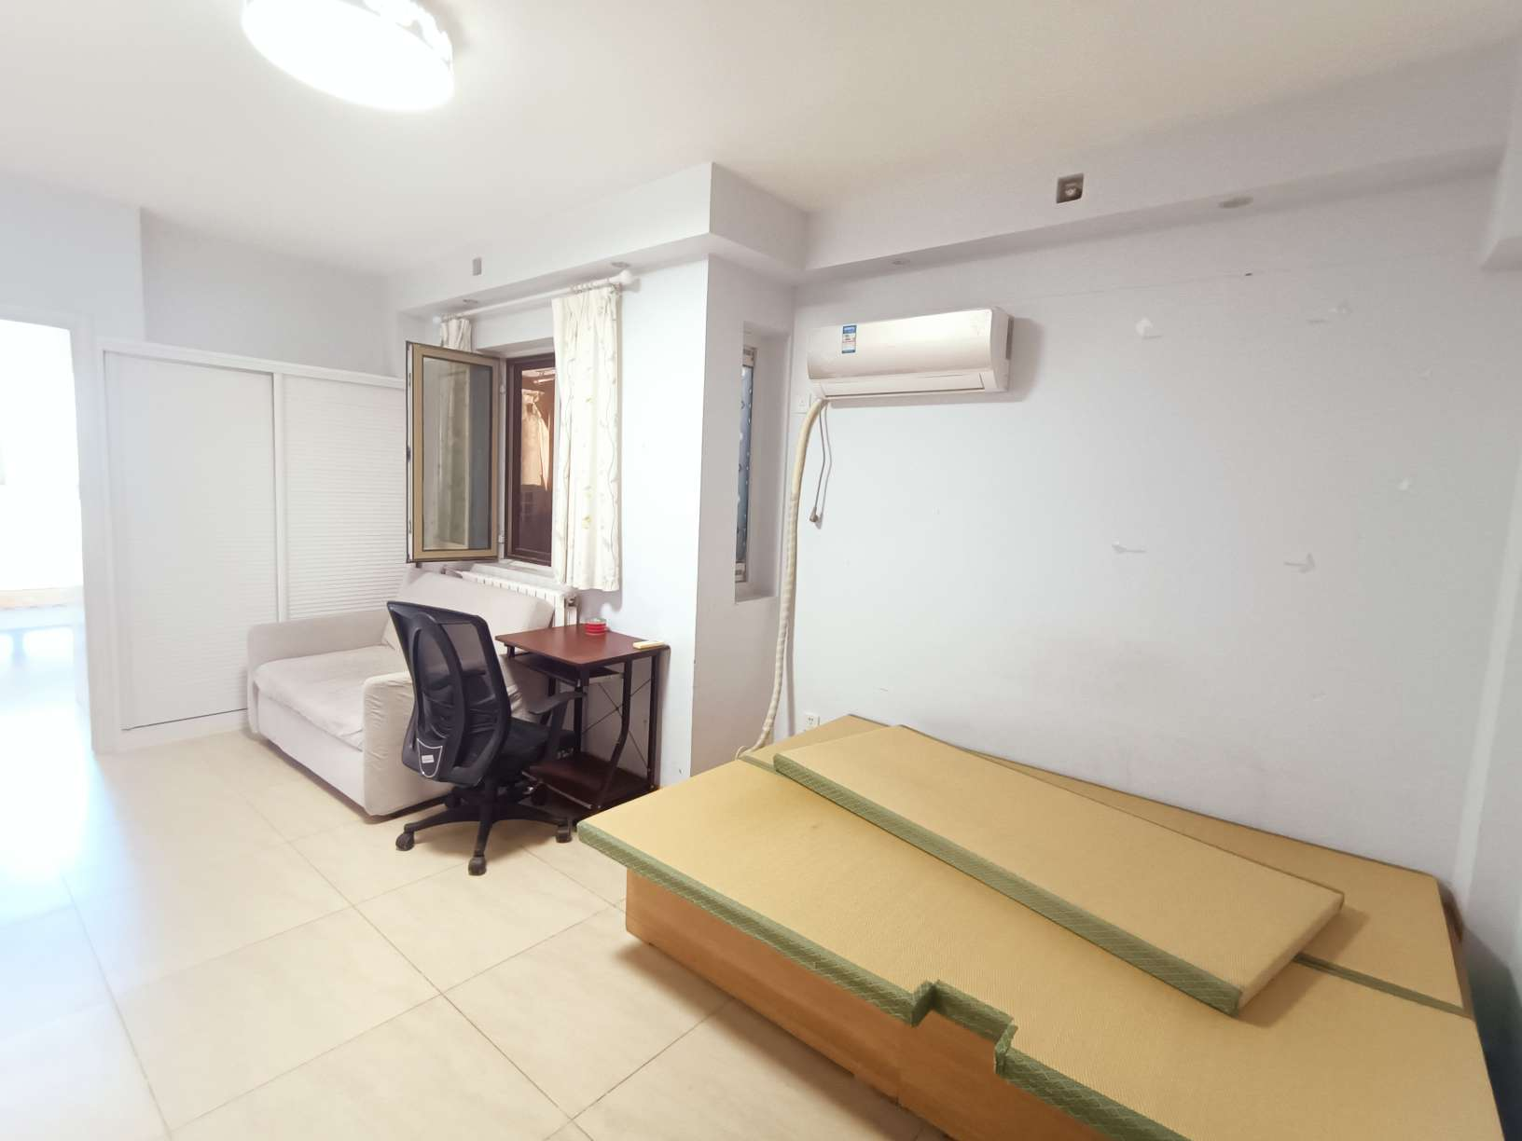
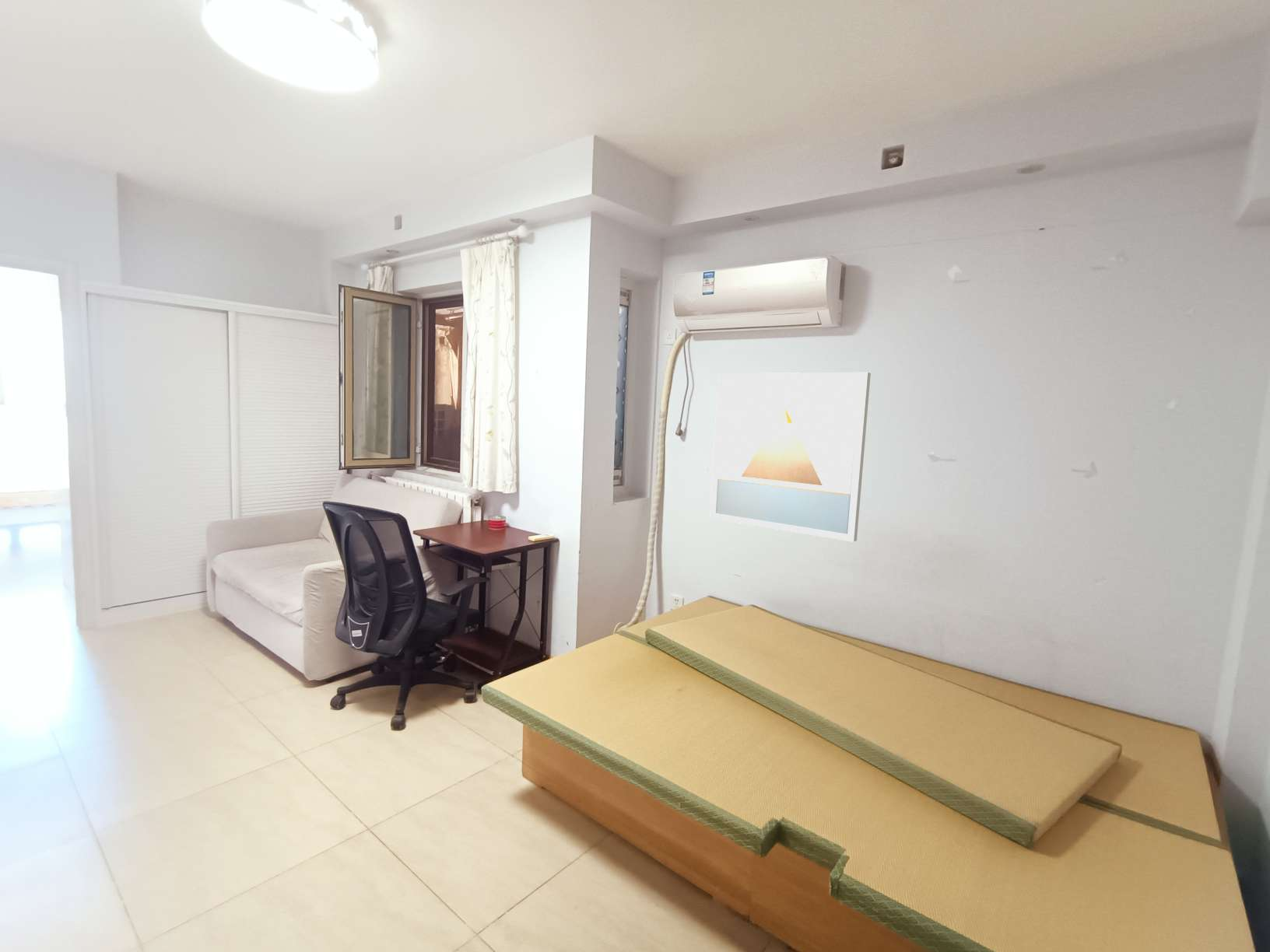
+ wall art (783, 452)
